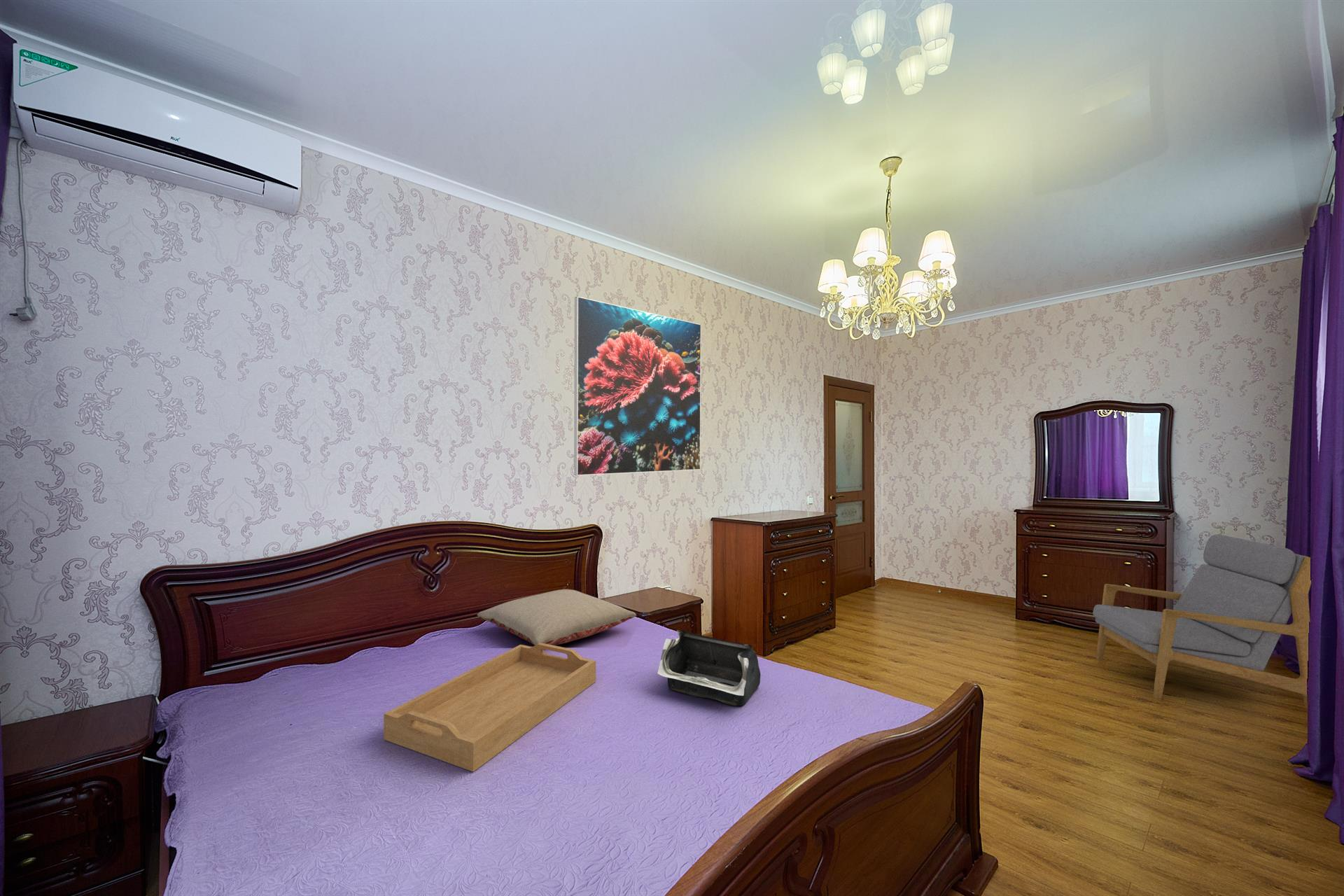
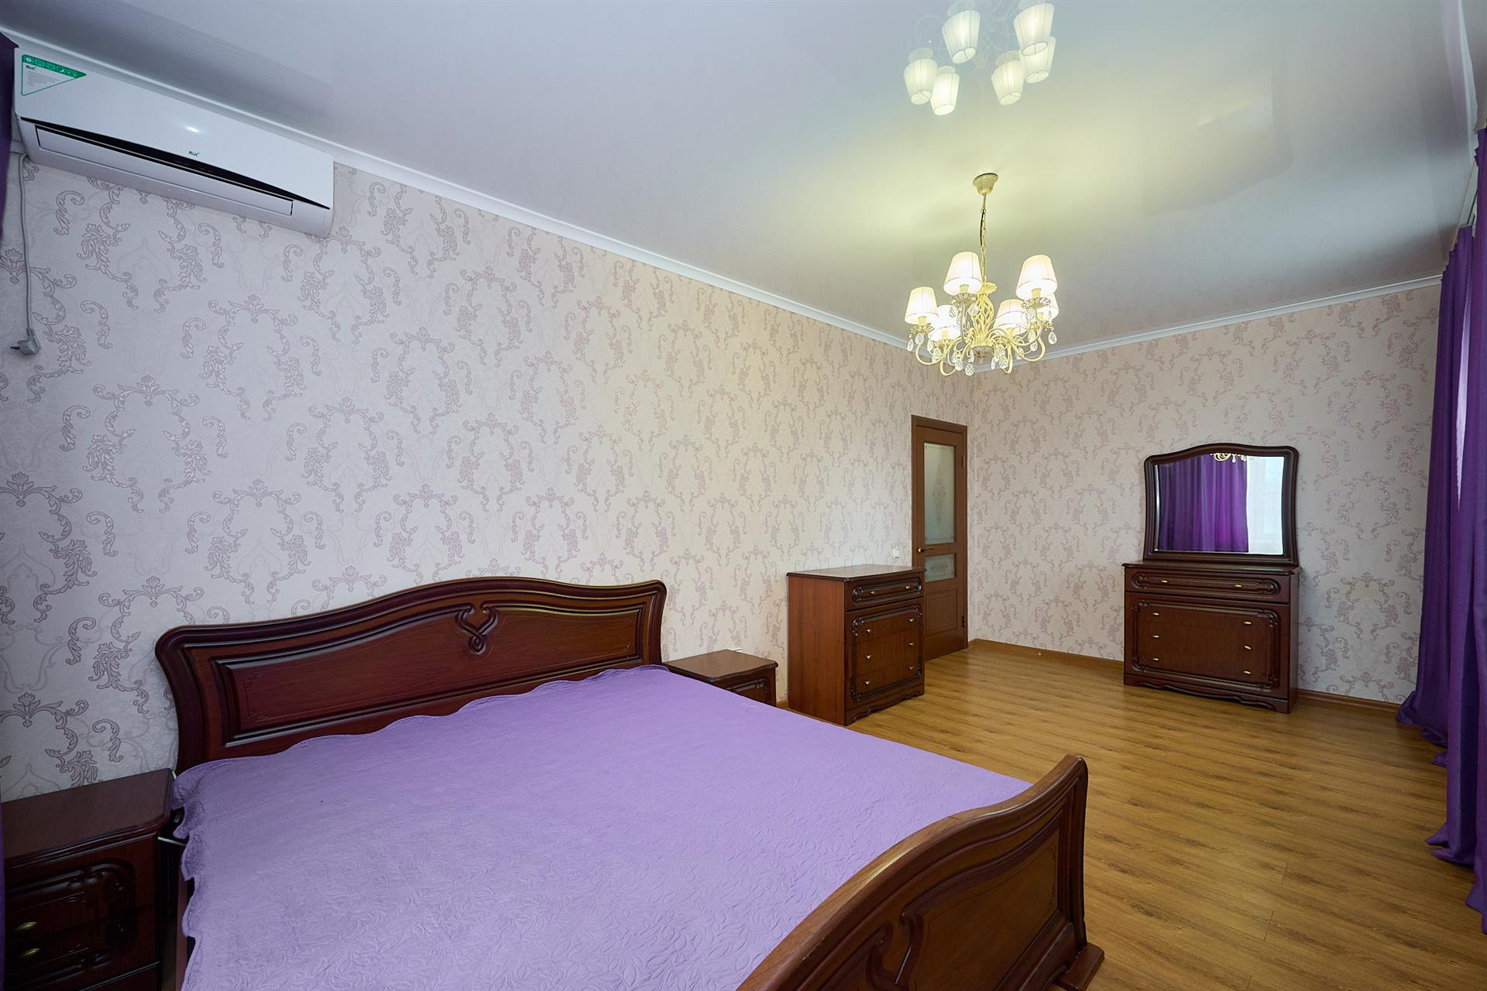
- handbag (710, 665)
- serving tray (501, 692)
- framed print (643, 392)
- pillow (556, 614)
- armchair (1195, 610)
